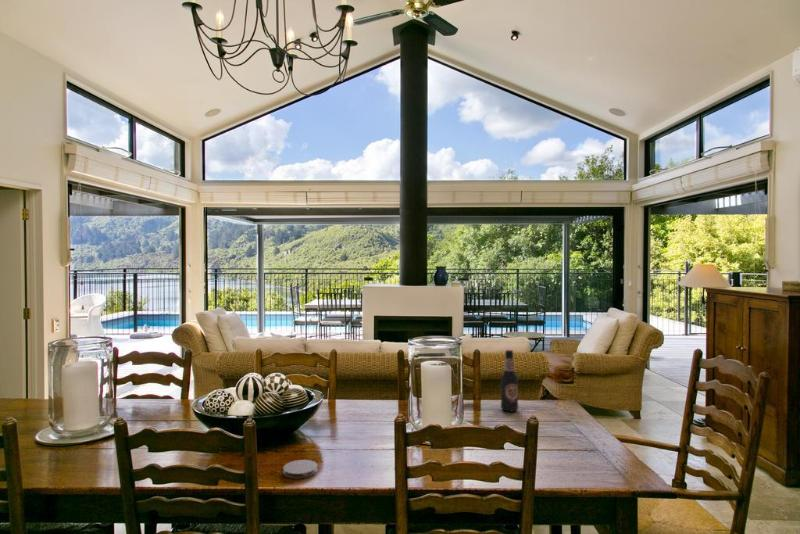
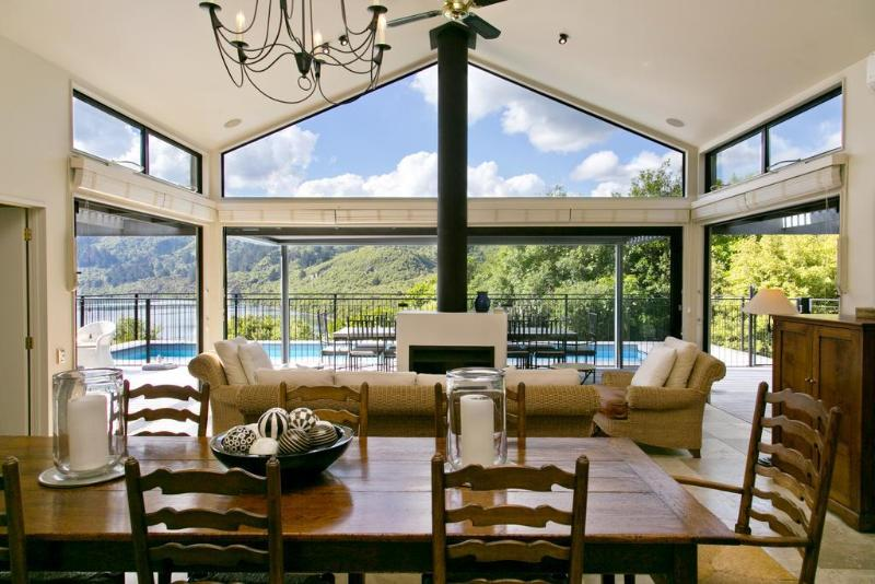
- coaster (300, 468)
- bottle (509, 380)
